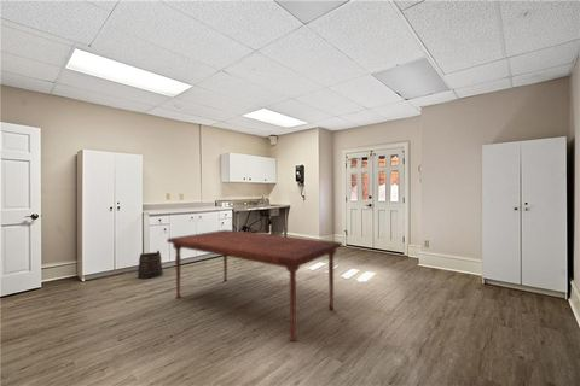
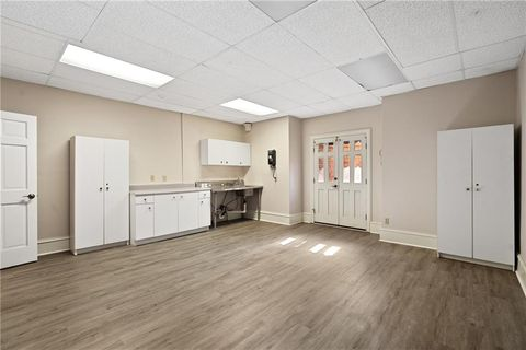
- bucket (150, 263)
- dining table (253, 261)
